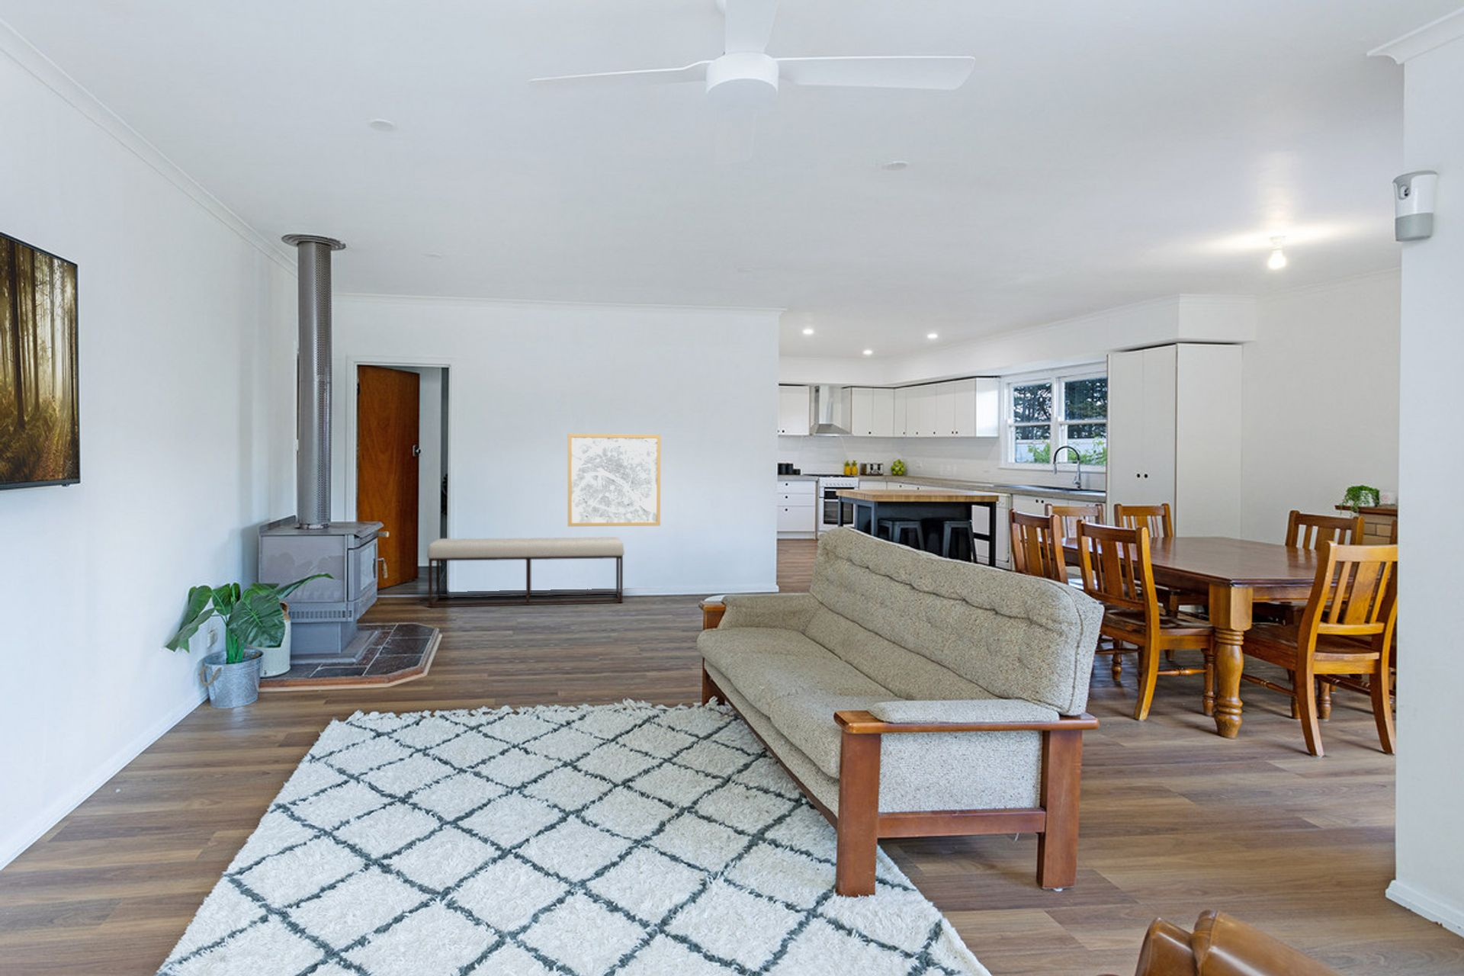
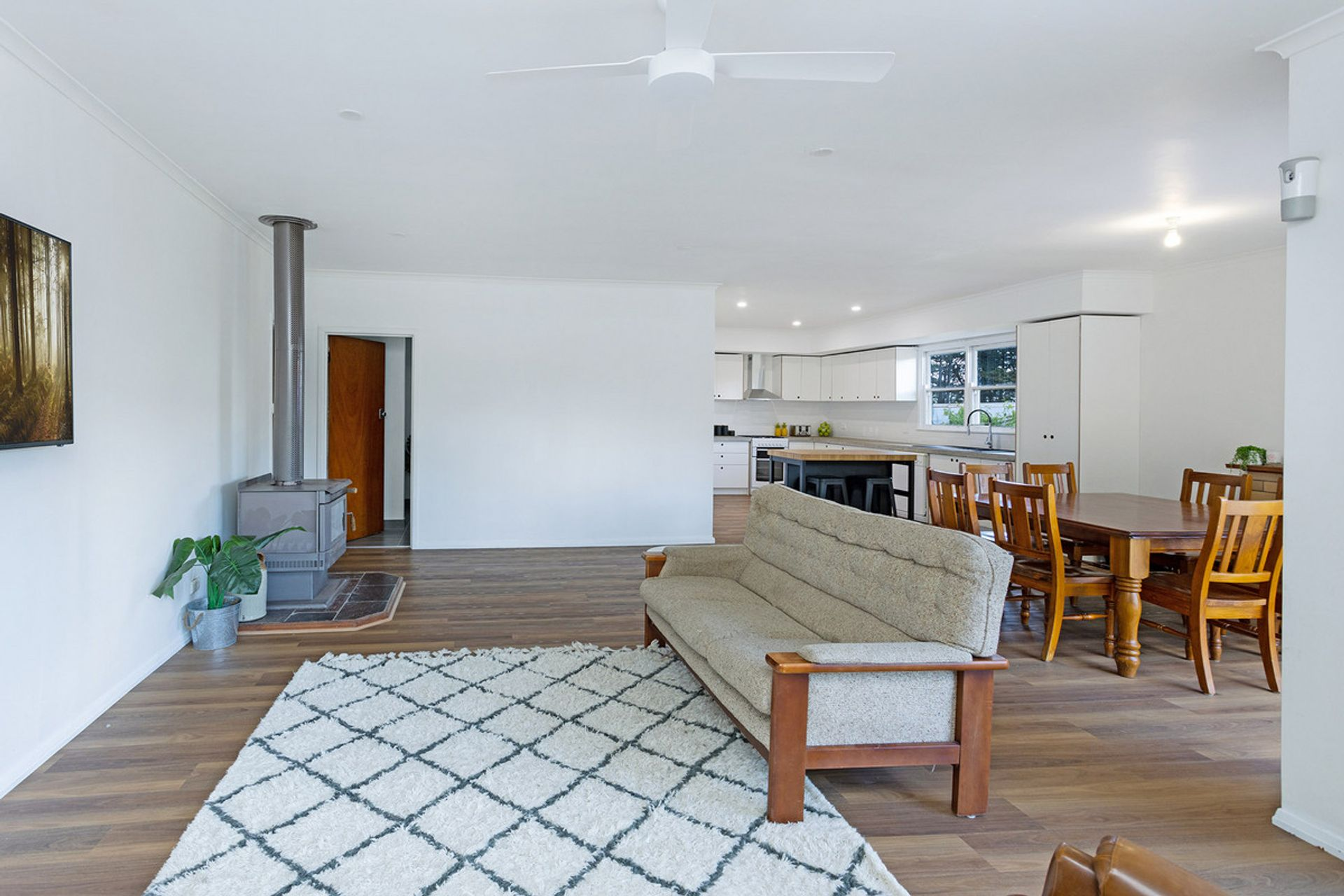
- wall art (614, 479)
- bench (528, 570)
